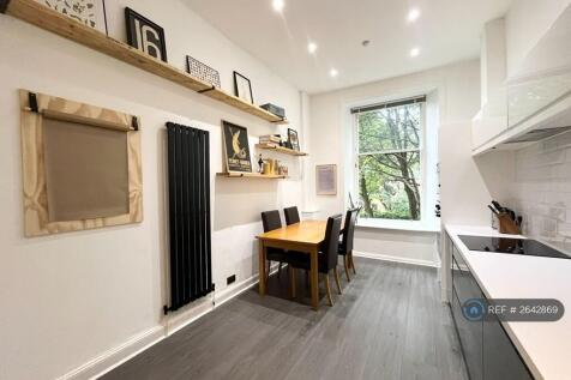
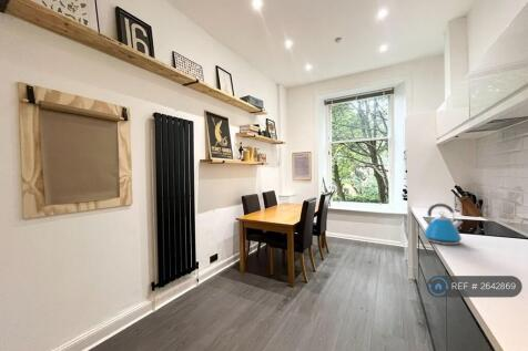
+ kettle (440, 221)
